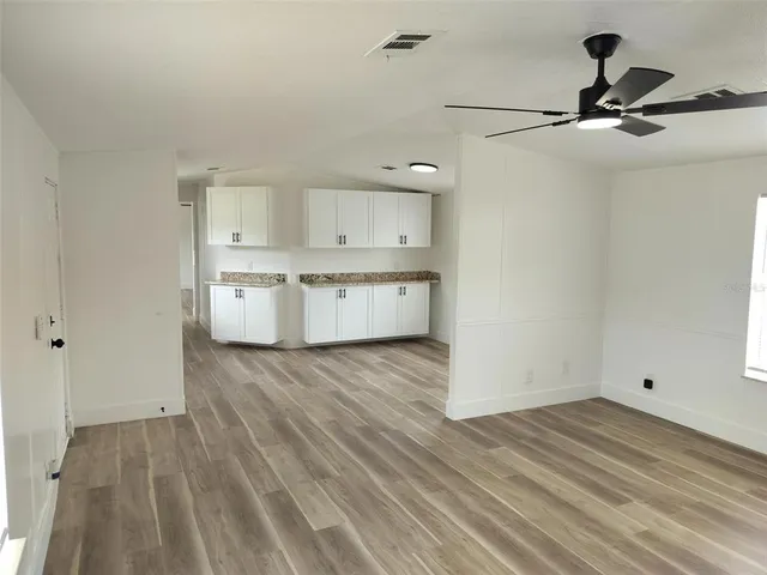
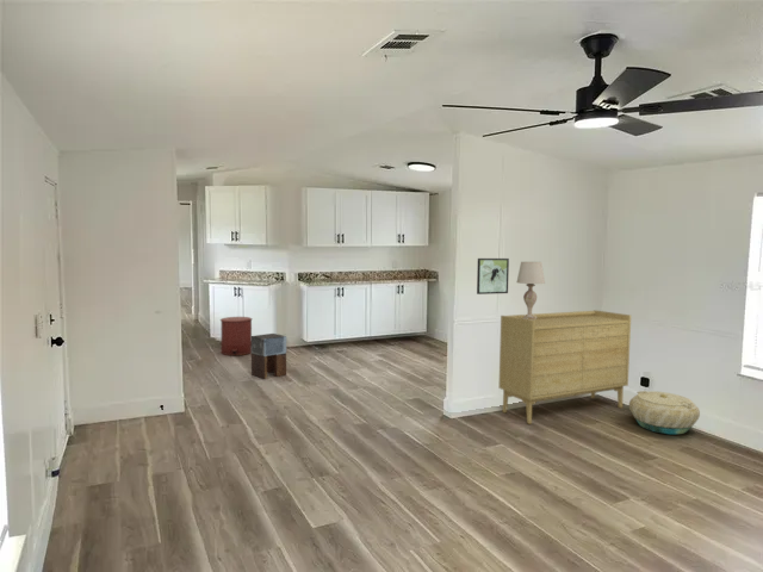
+ sideboard (565, 362)
+ trash can (236, 335)
+ table lamp (529, 296)
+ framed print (492, 275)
+ stool (268, 355)
+ basket (663, 410)
